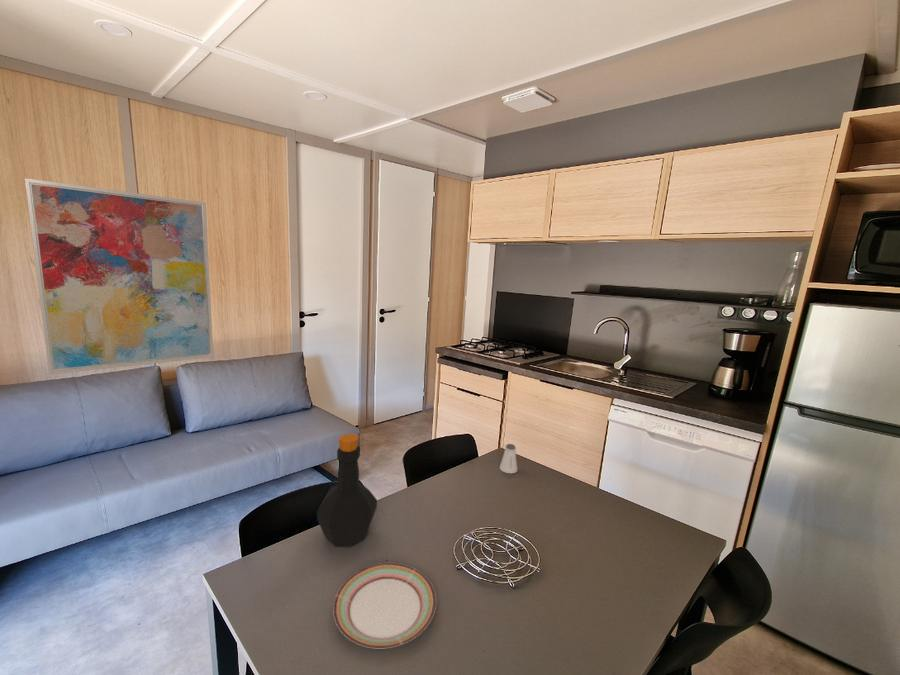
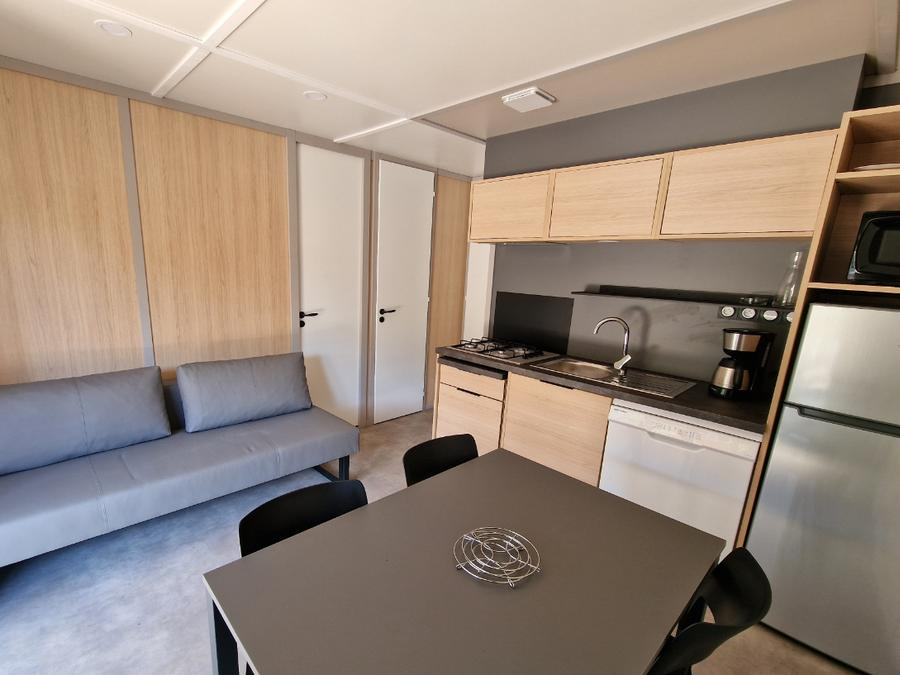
- bottle (348, 486)
- plate (385, 603)
- wall art (133, 281)
- saltshaker (509, 457)
